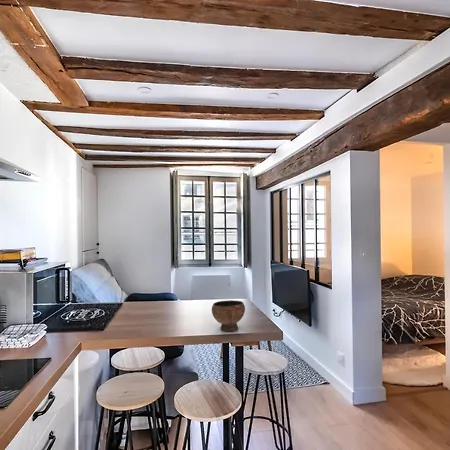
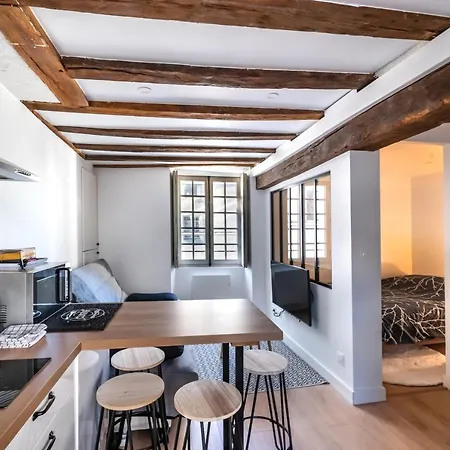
- bowl (228, 315)
